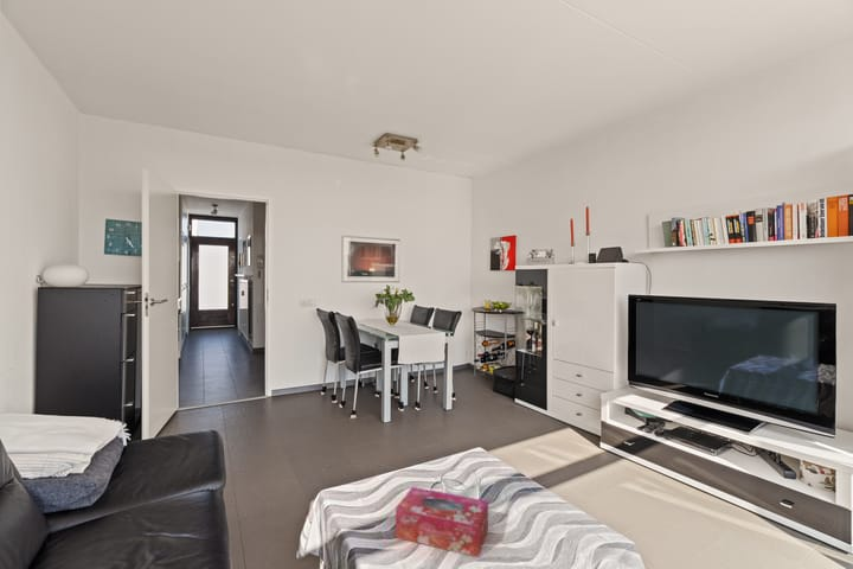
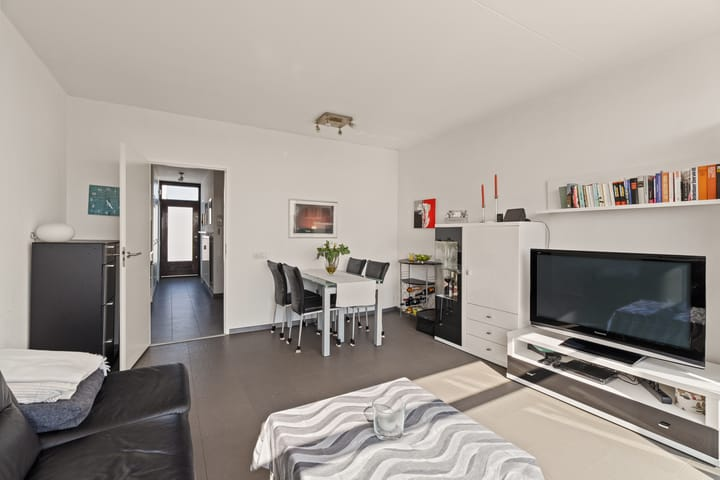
- tissue box (442, 518)
